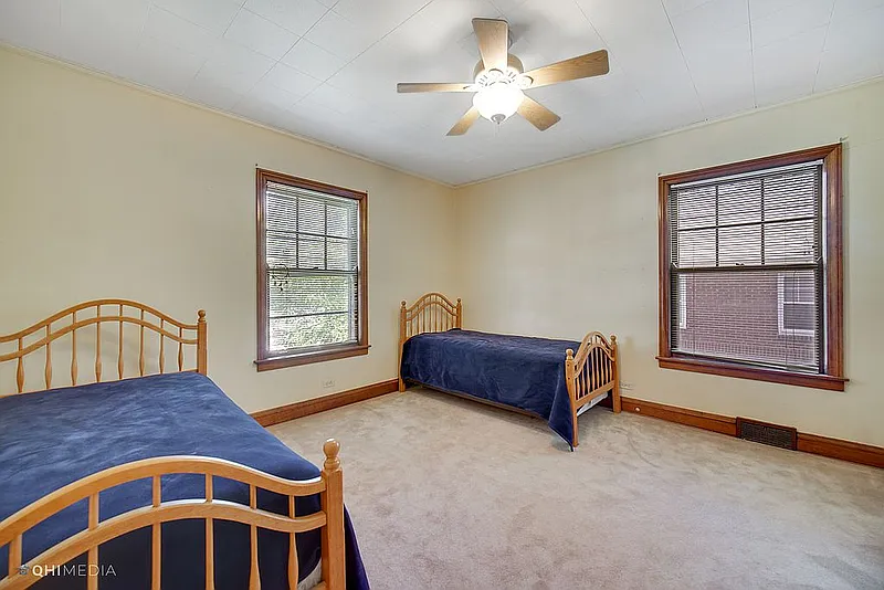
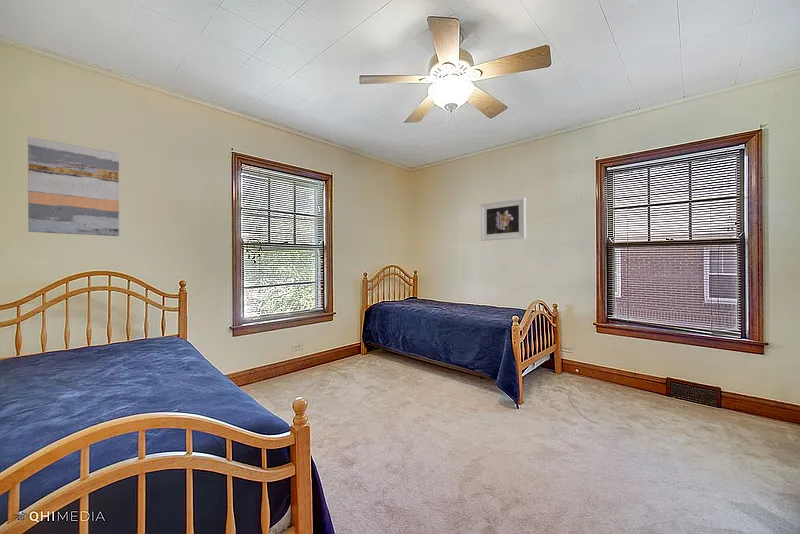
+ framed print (502, 220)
+ wall art (76, 190)
